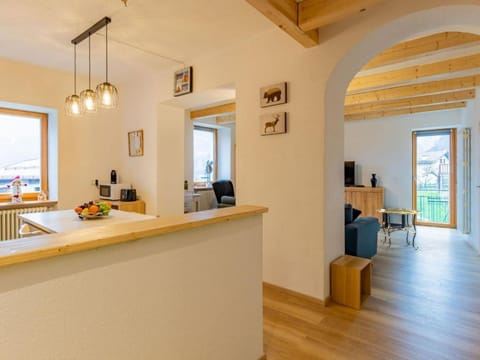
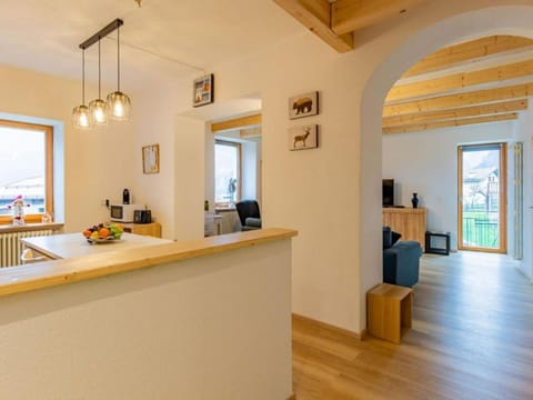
- side table (398, 228)
